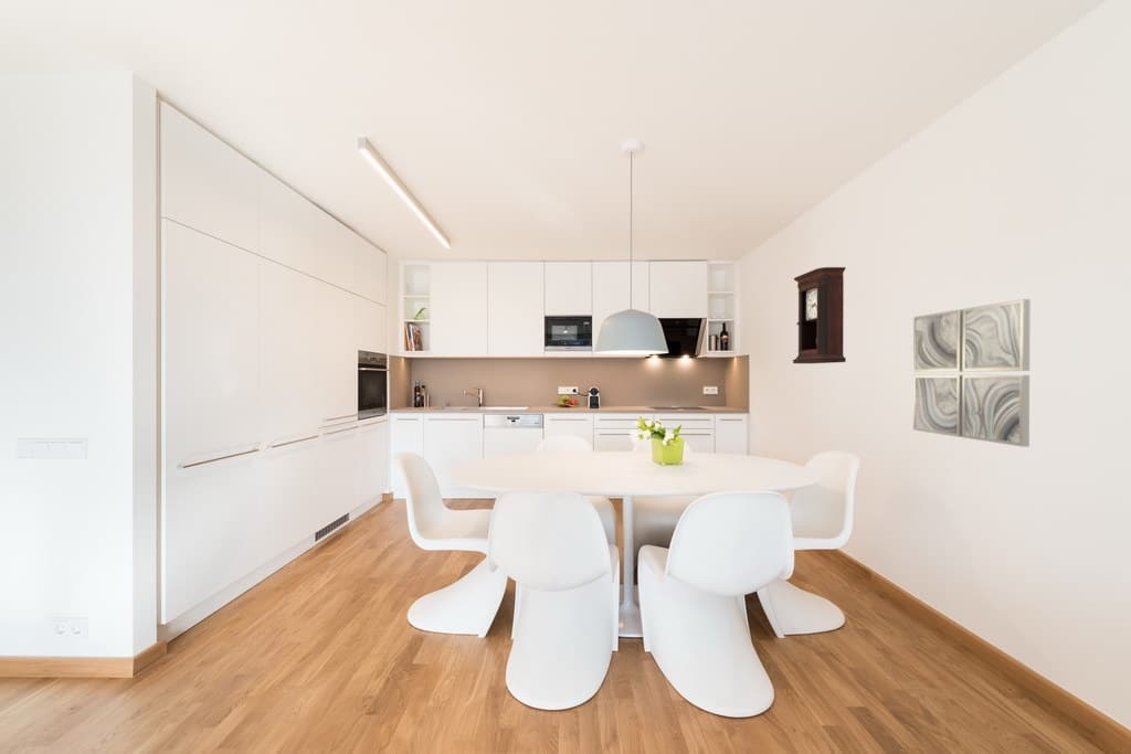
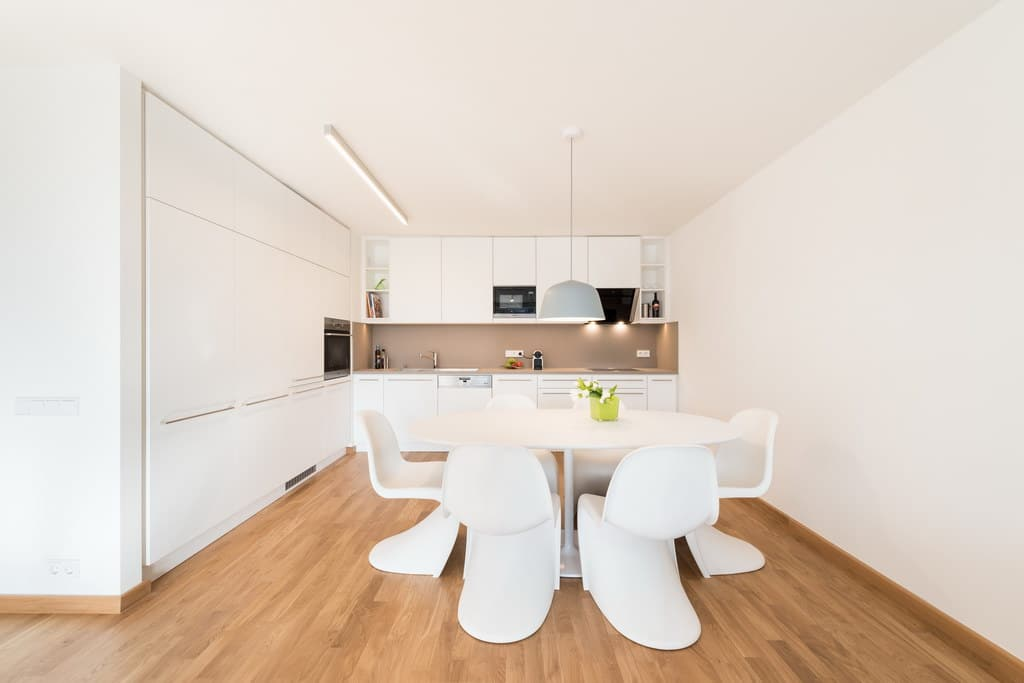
- wall art (963, 371)
- pendulum clock (815, 318)
